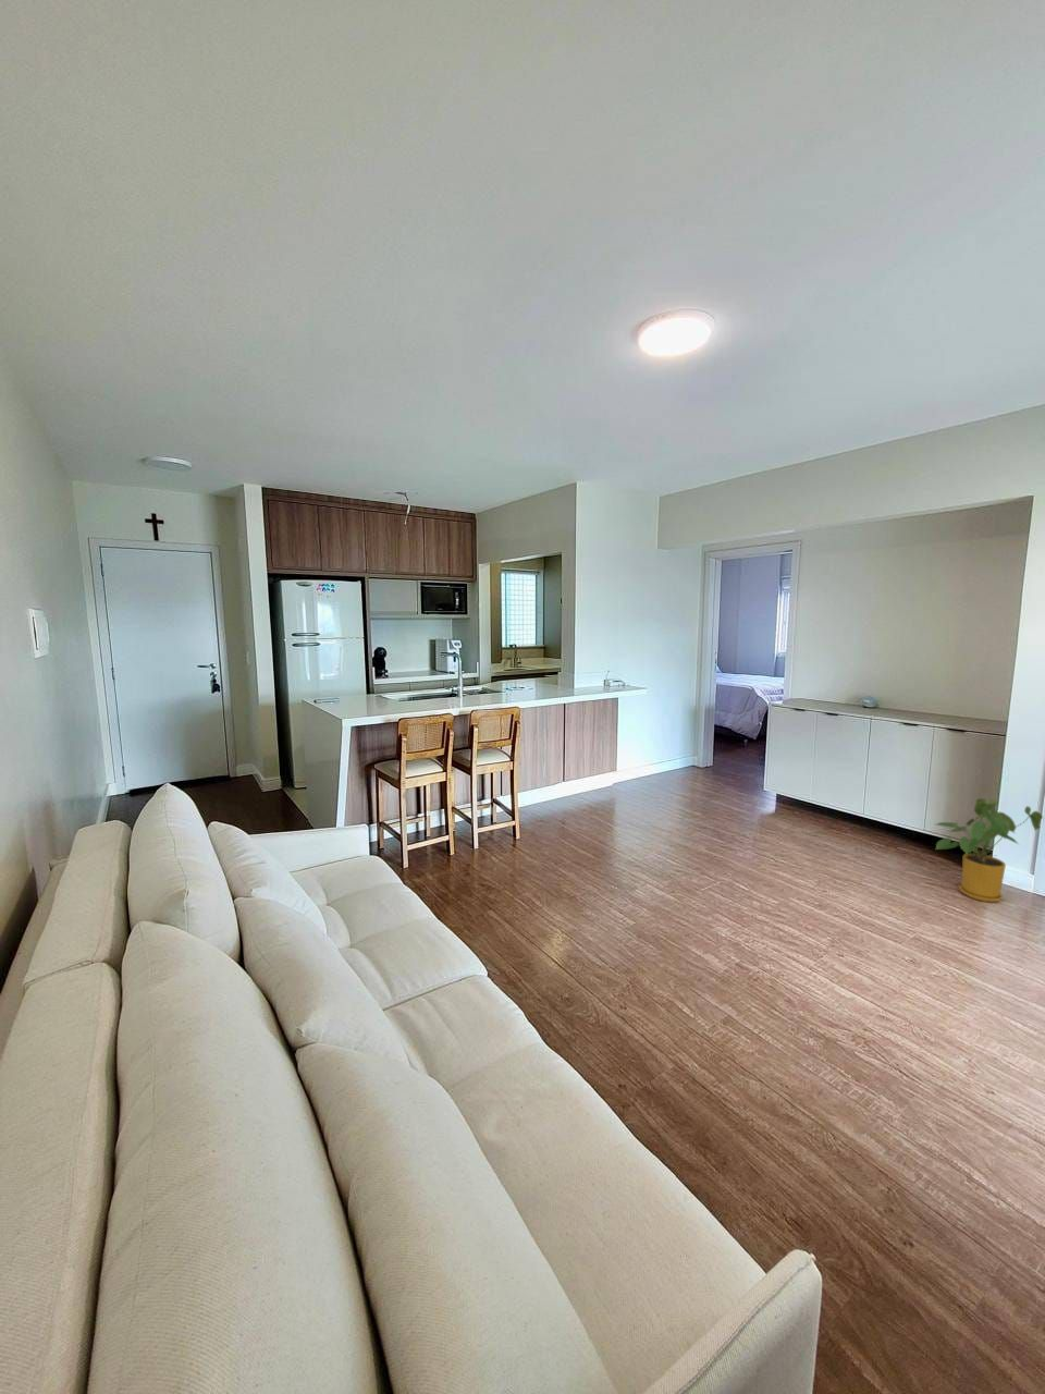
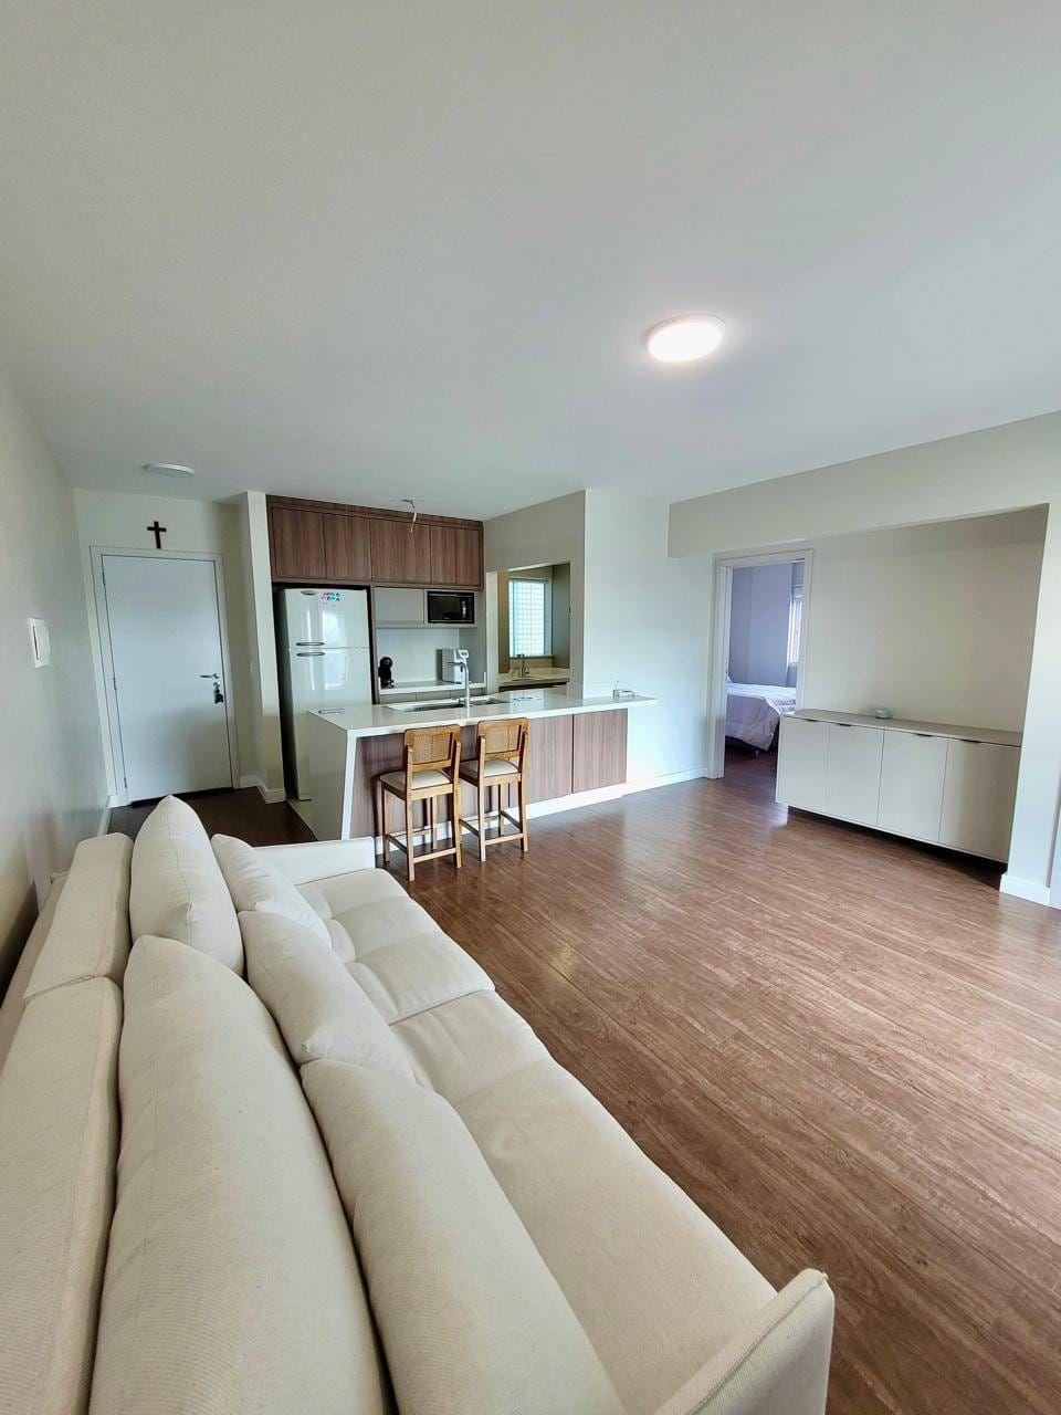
- house plant (981, 850)
